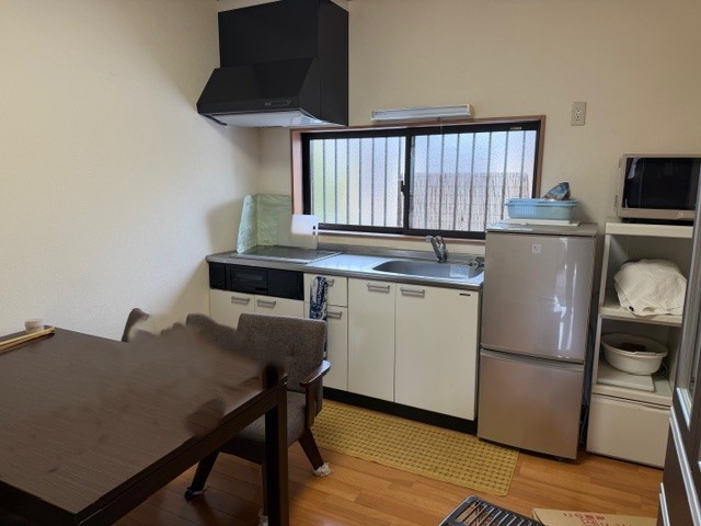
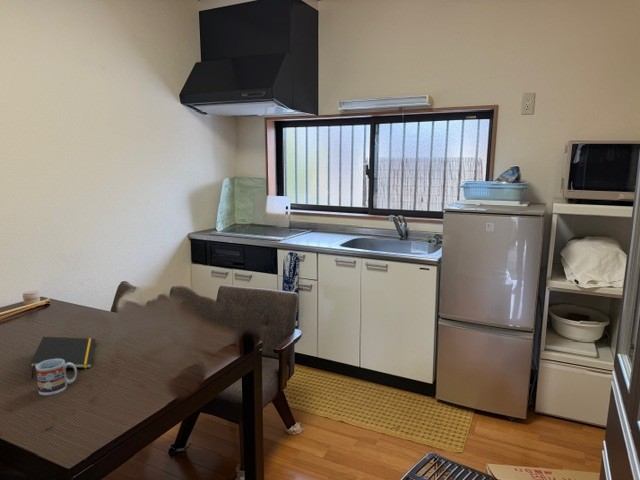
+ notepad (65, 351)
+ cup (57, 375)
